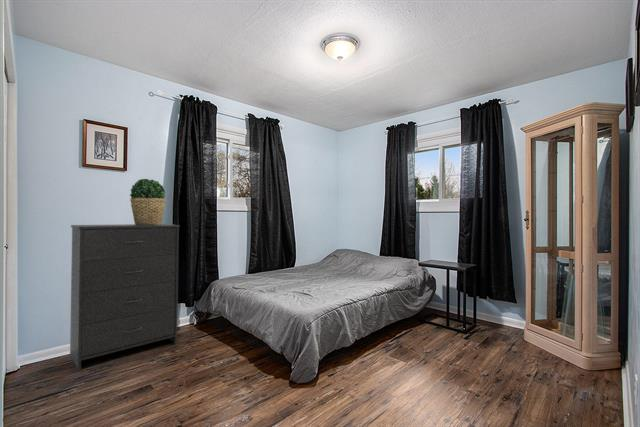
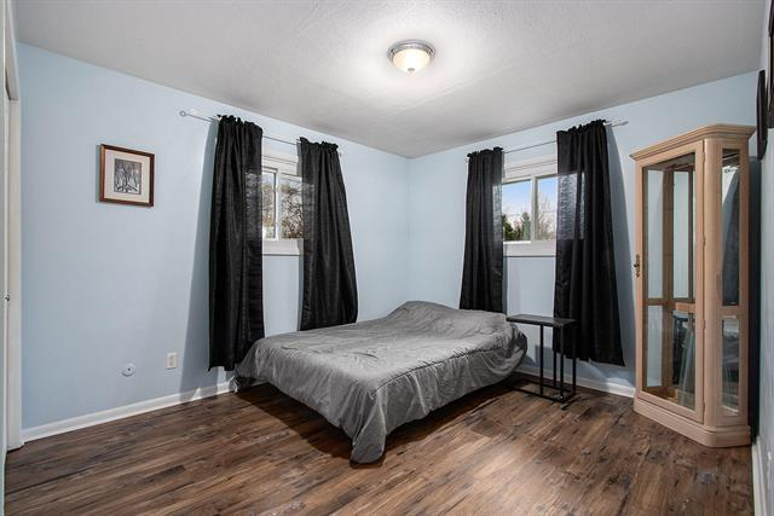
- potted plant (148, 201)
- dresser (127, 286)
